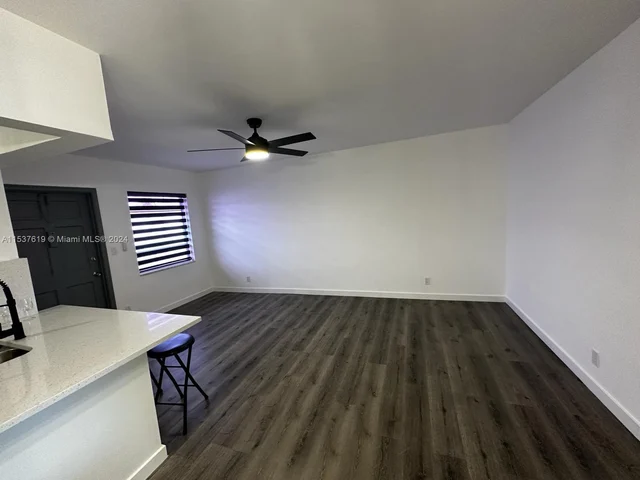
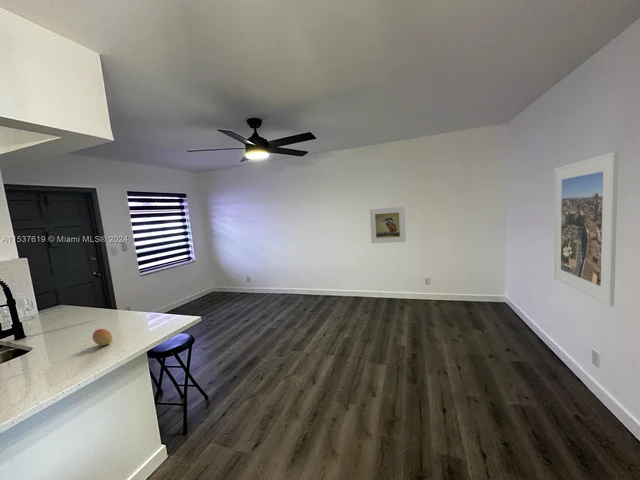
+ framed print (580, 227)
+ fruit (102, 336)
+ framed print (387, 225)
